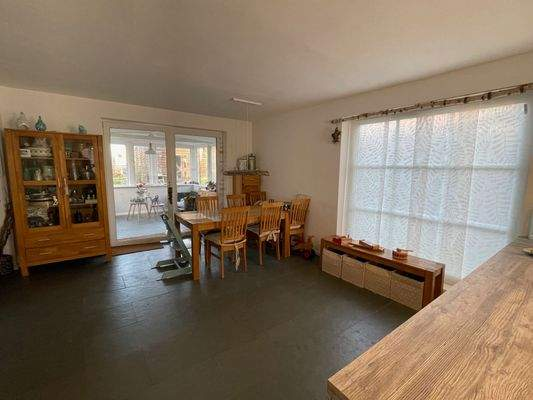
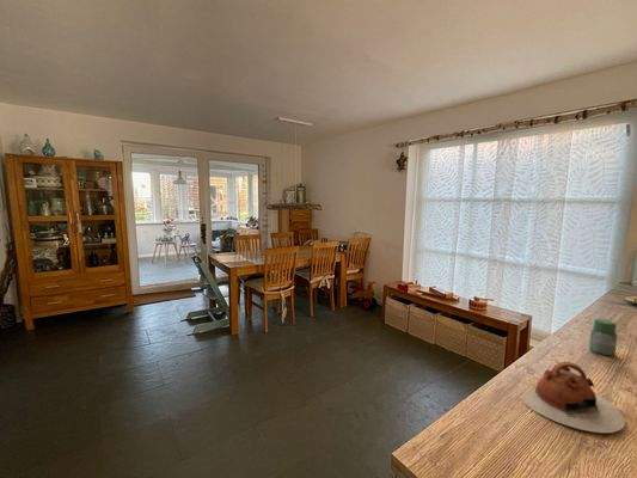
+ jar (602, 336)
+ teapot (565, 382)
